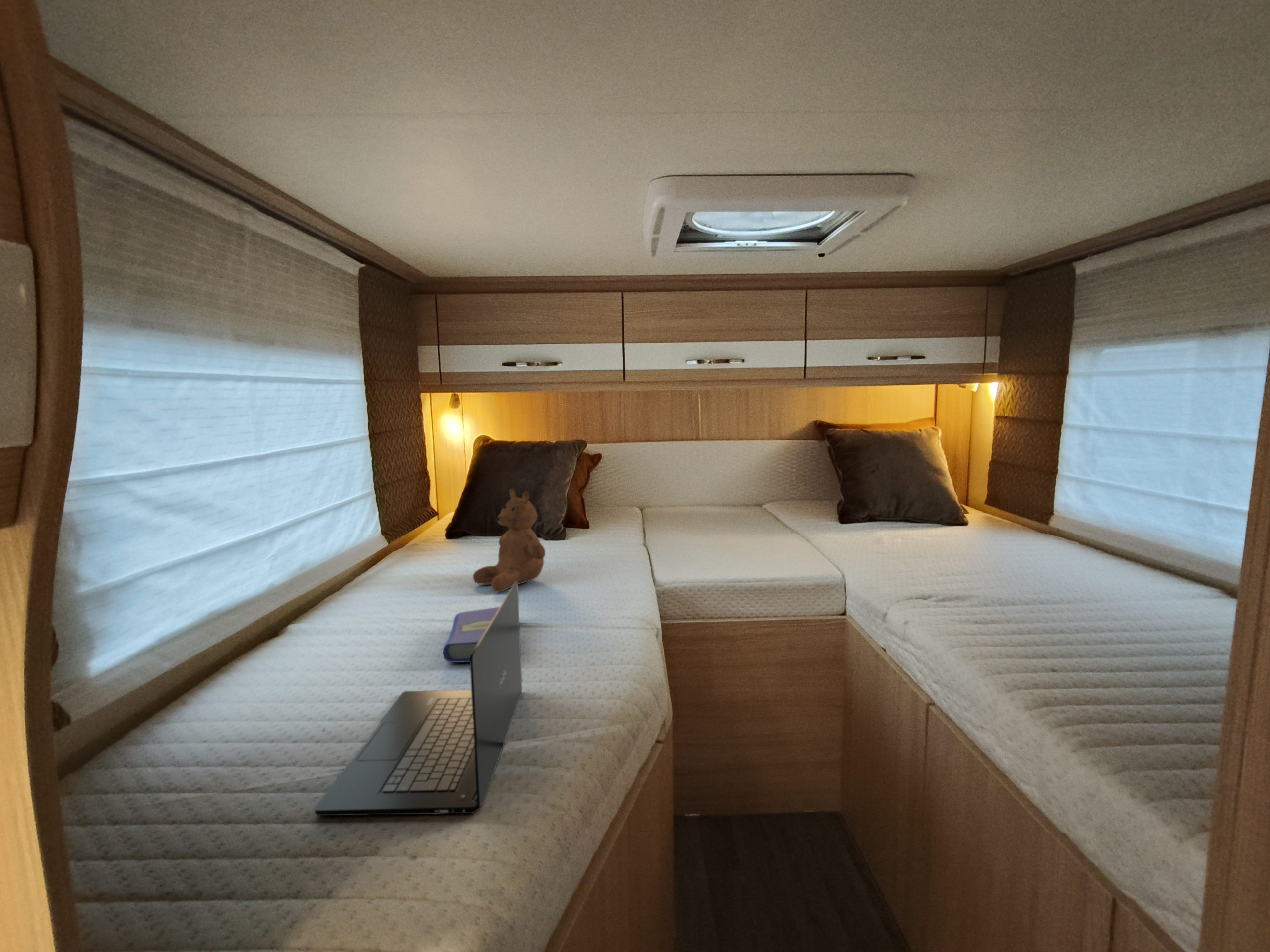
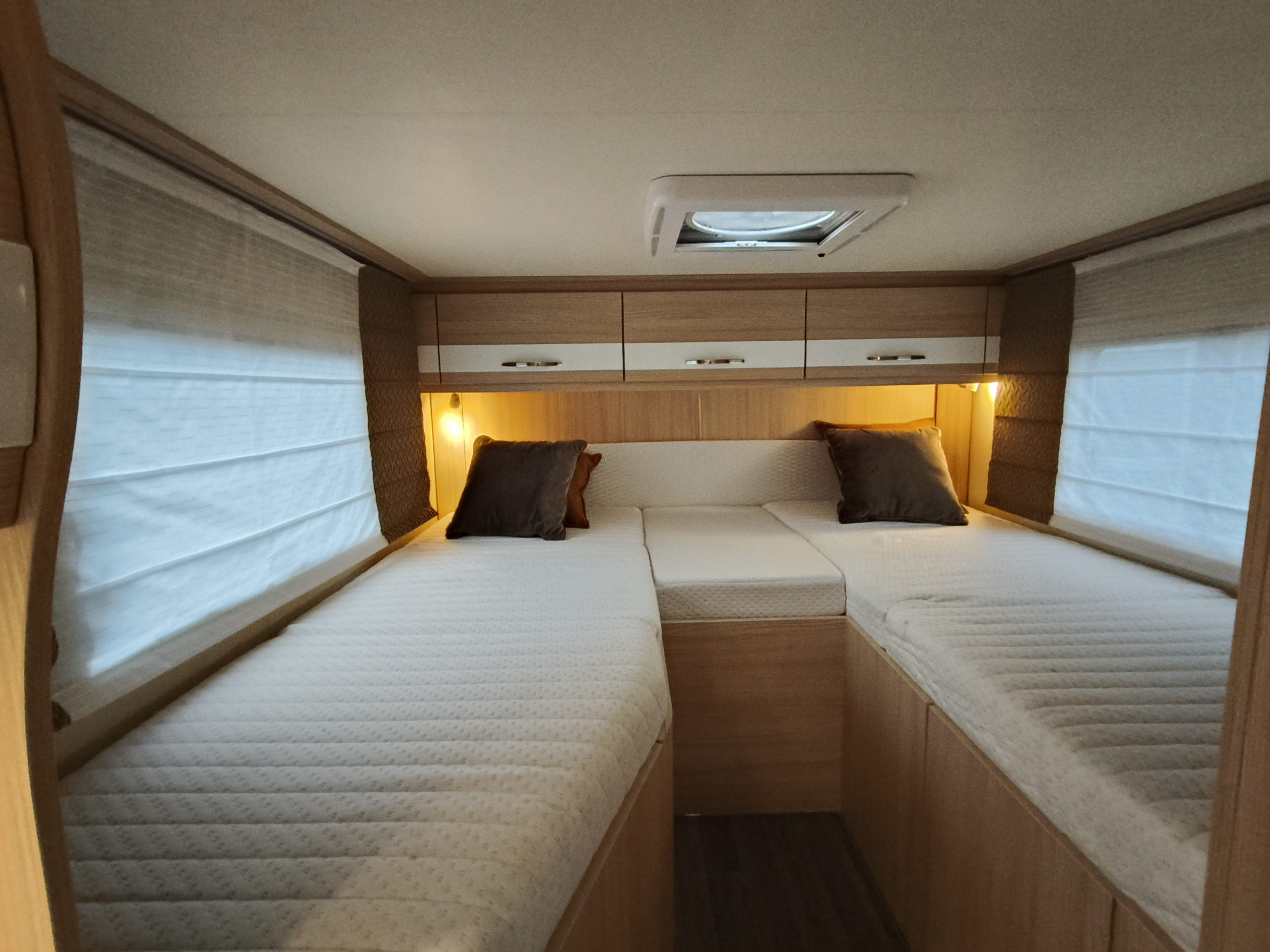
- hardcover book (482, 633)
- laptop (432, 691)
- teddy bear (508, 537)
